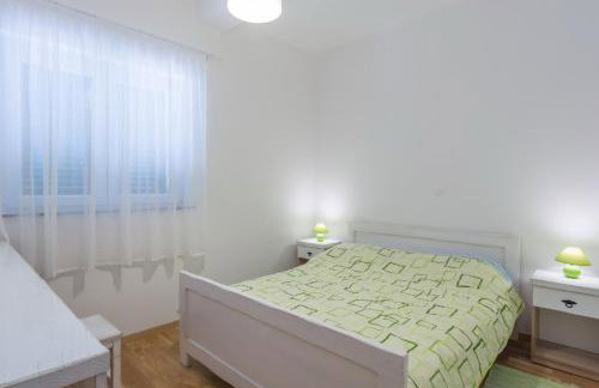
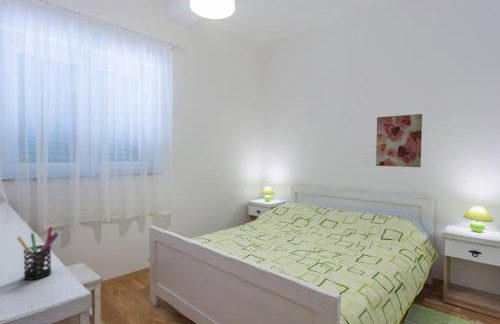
+ pen holder (38, 251)
+ wall art (397, 141)
